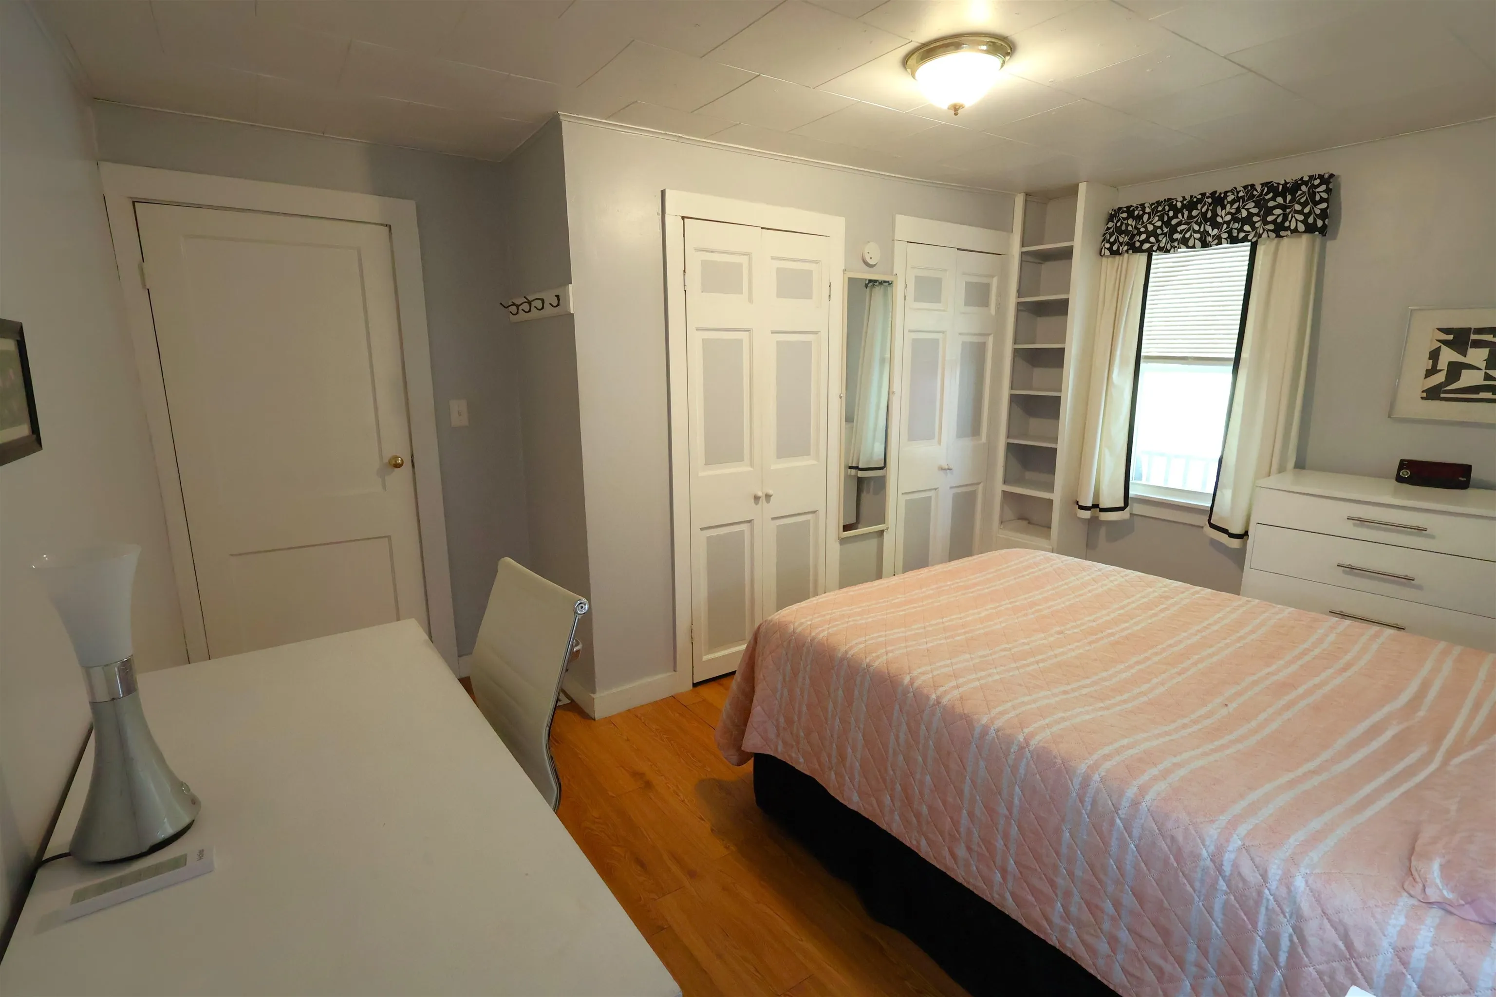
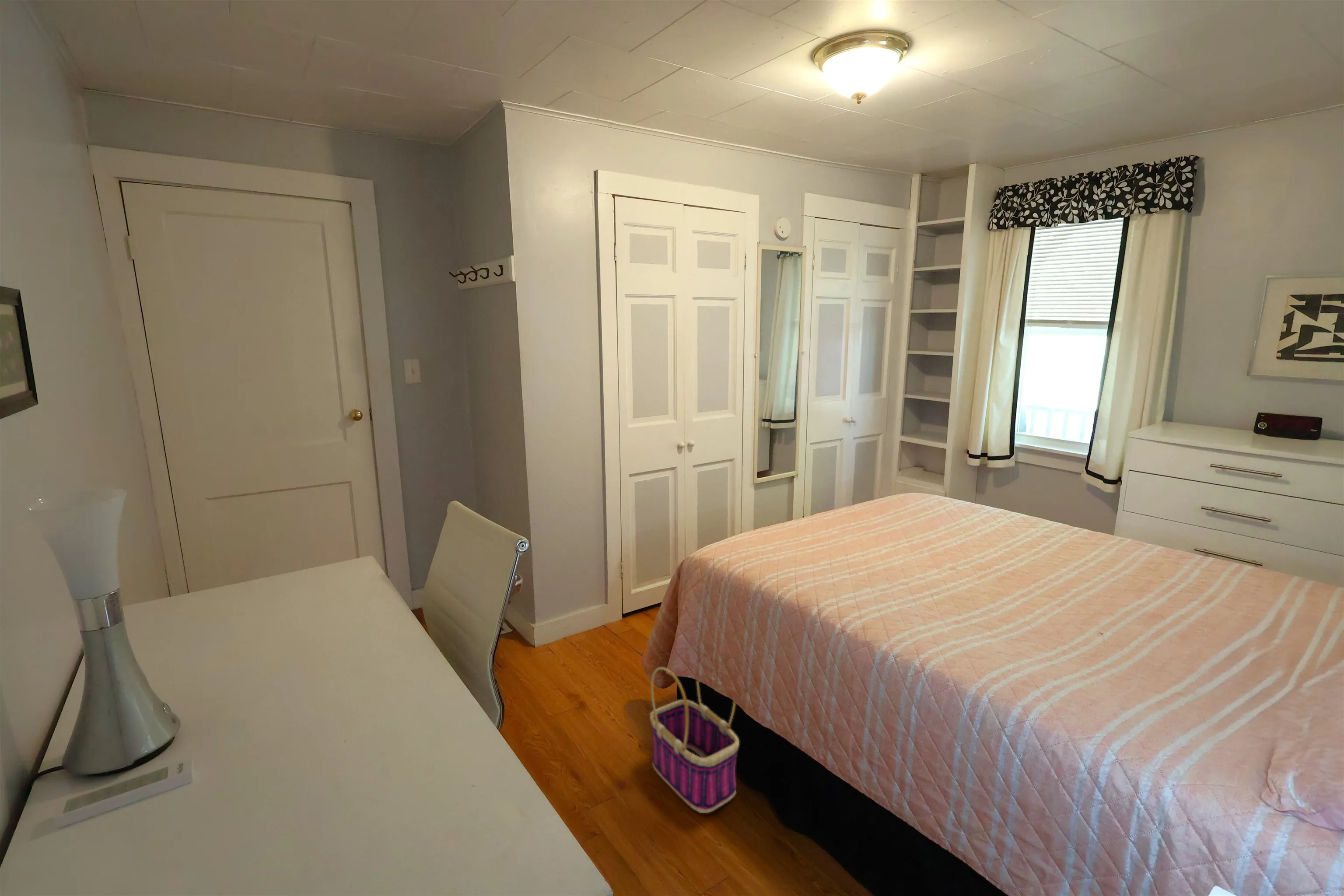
+ basket (693, 721)
